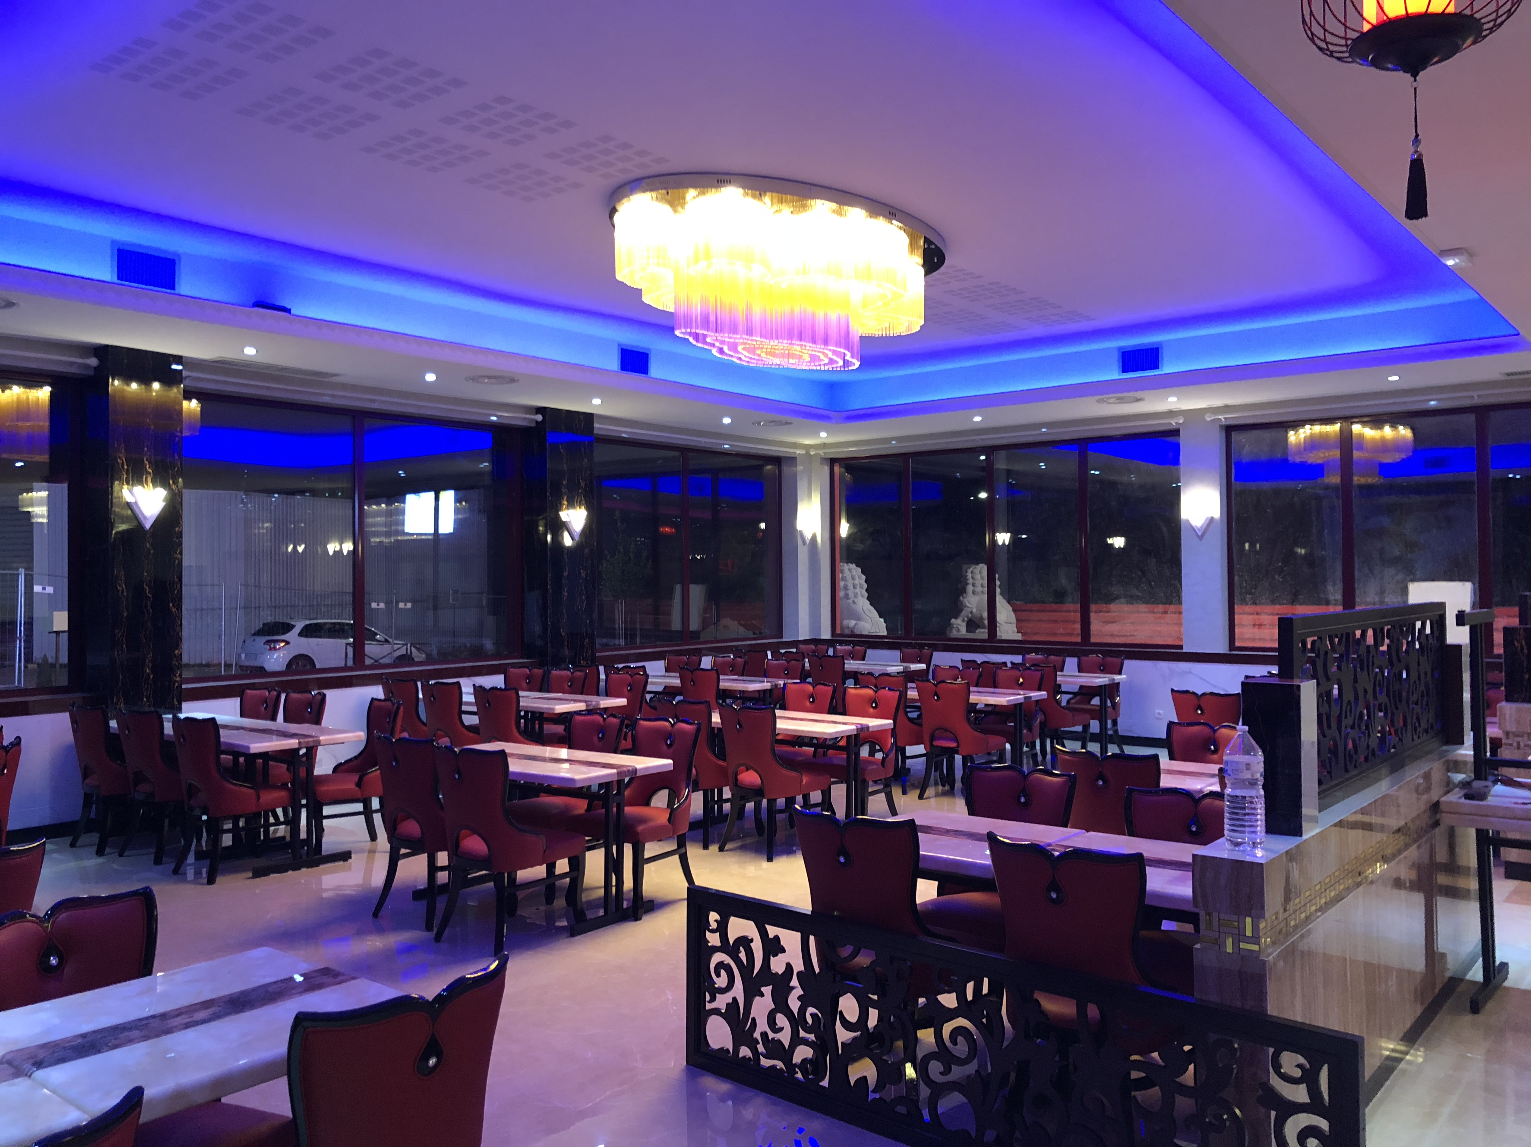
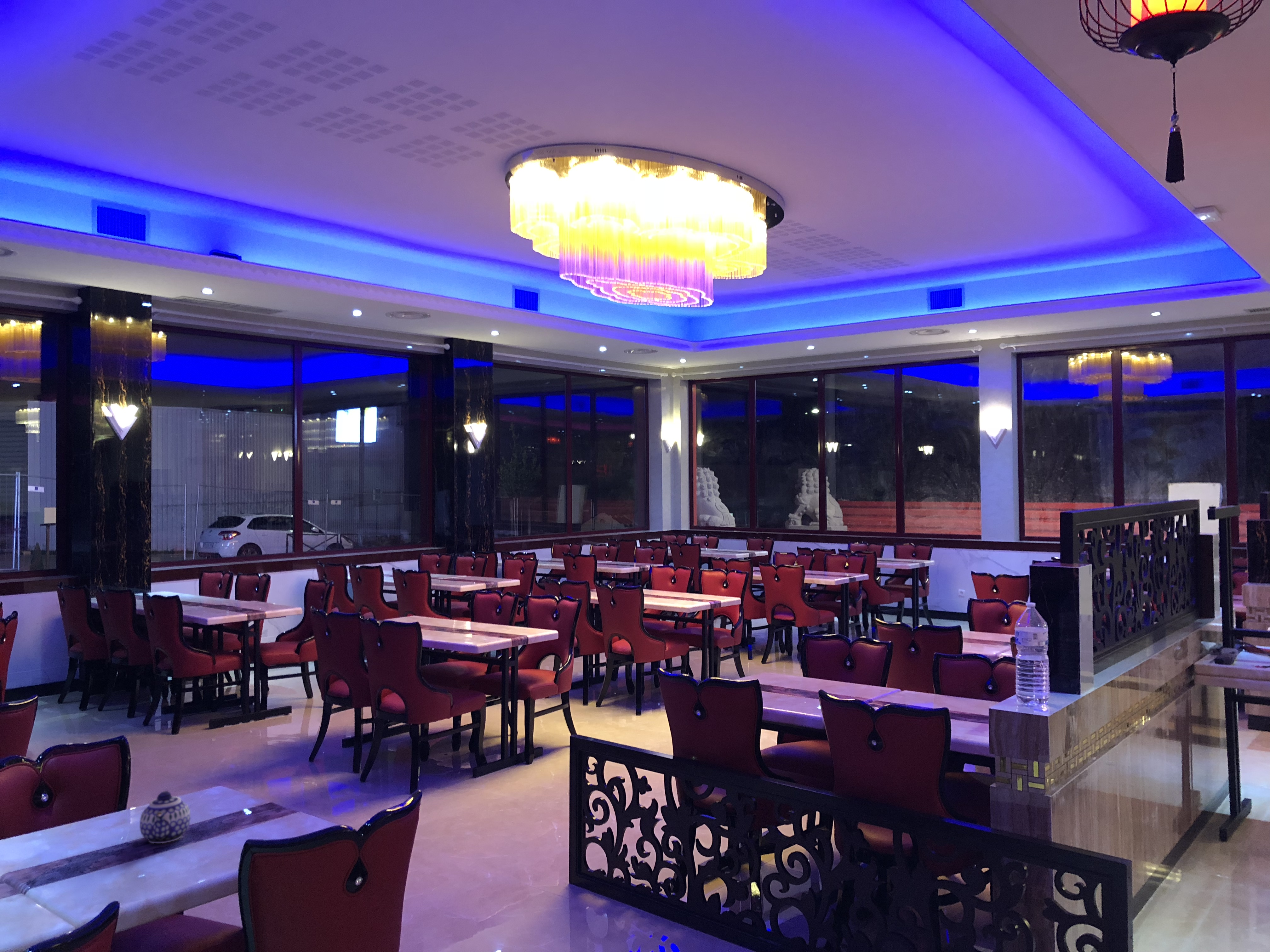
+ teapot (165, 815)
